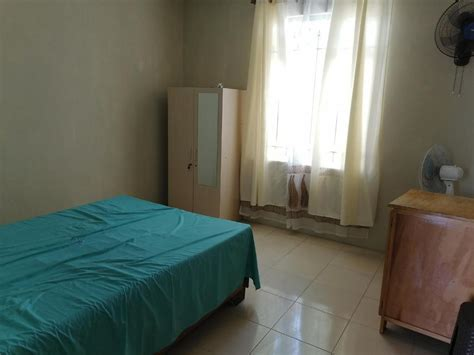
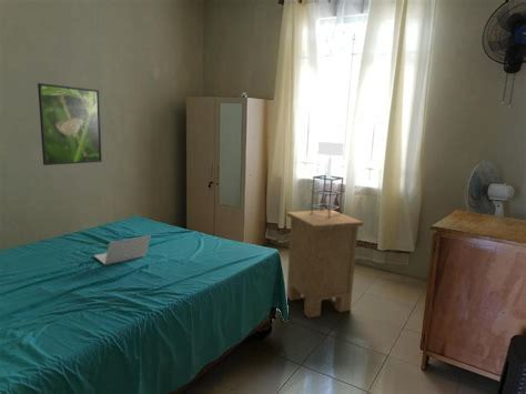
+ table lamp (328, 179)
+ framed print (72, 125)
+ laptop (122, 244)
+ nightstand (323, 260)
